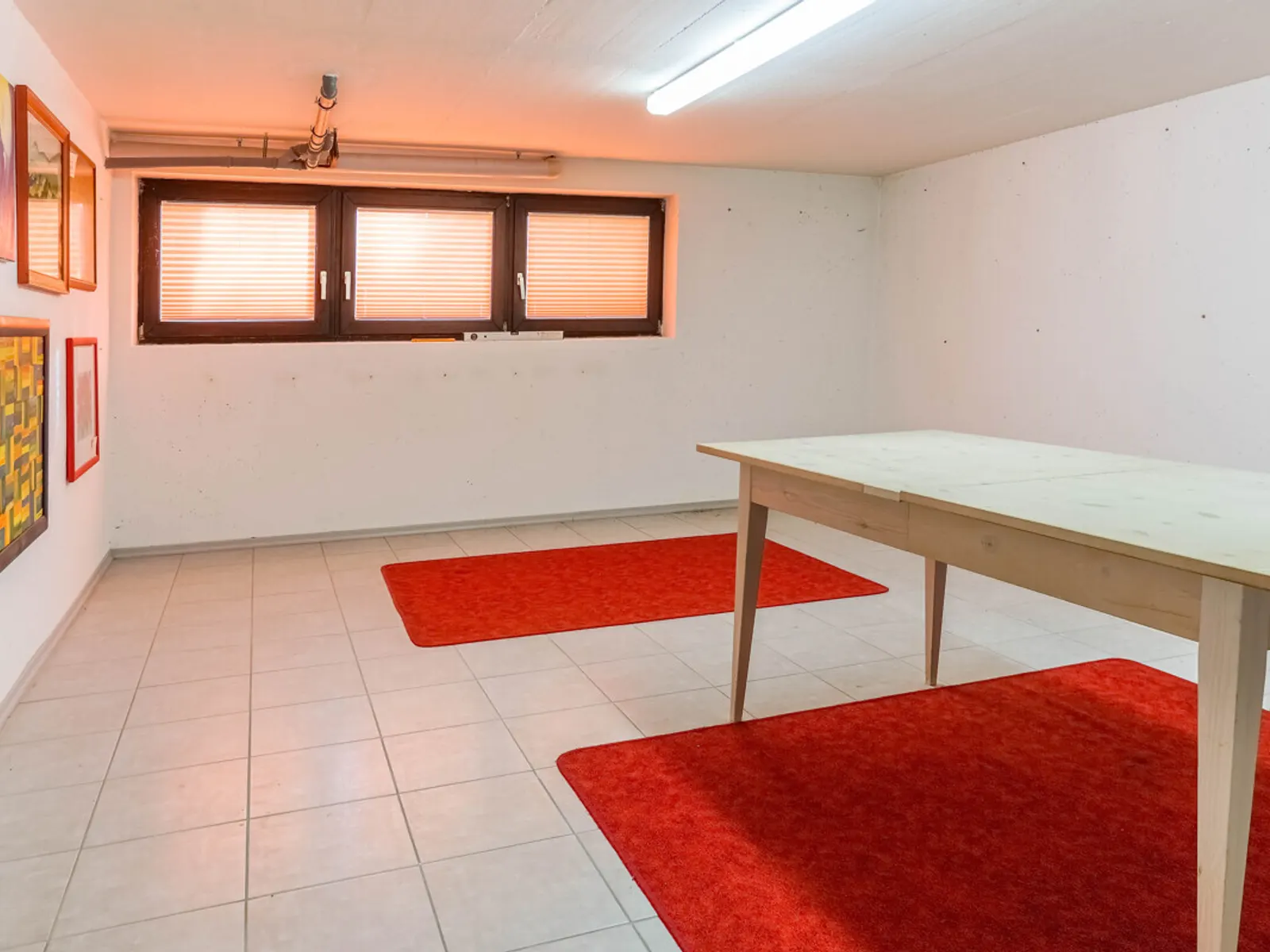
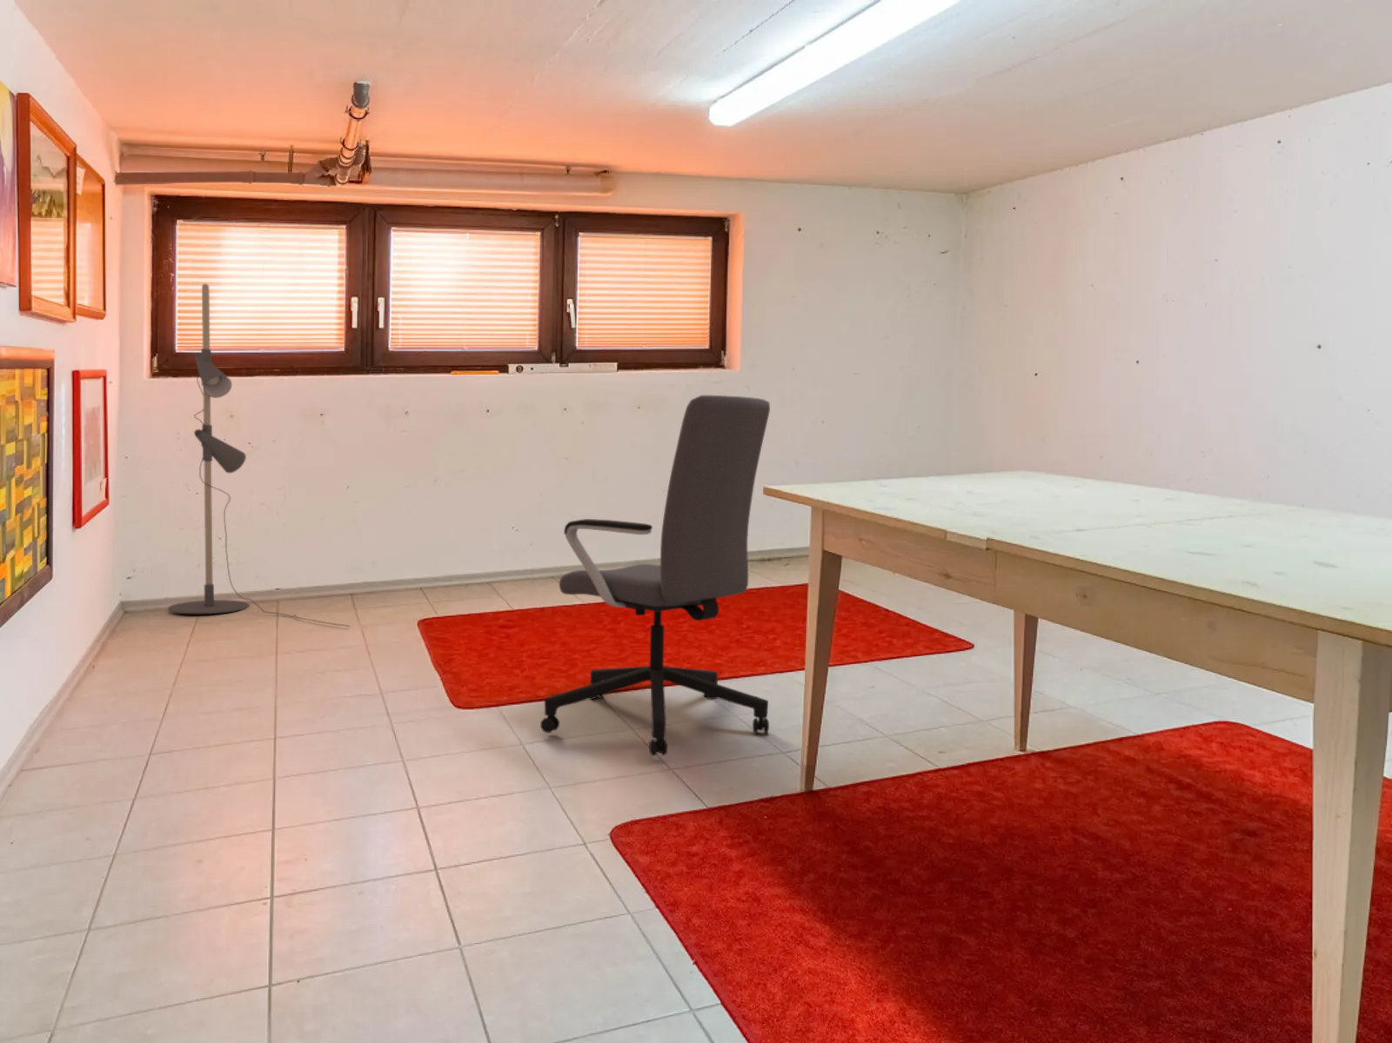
+ office chair (660, 562)
+ floor lamp (244, 454)
